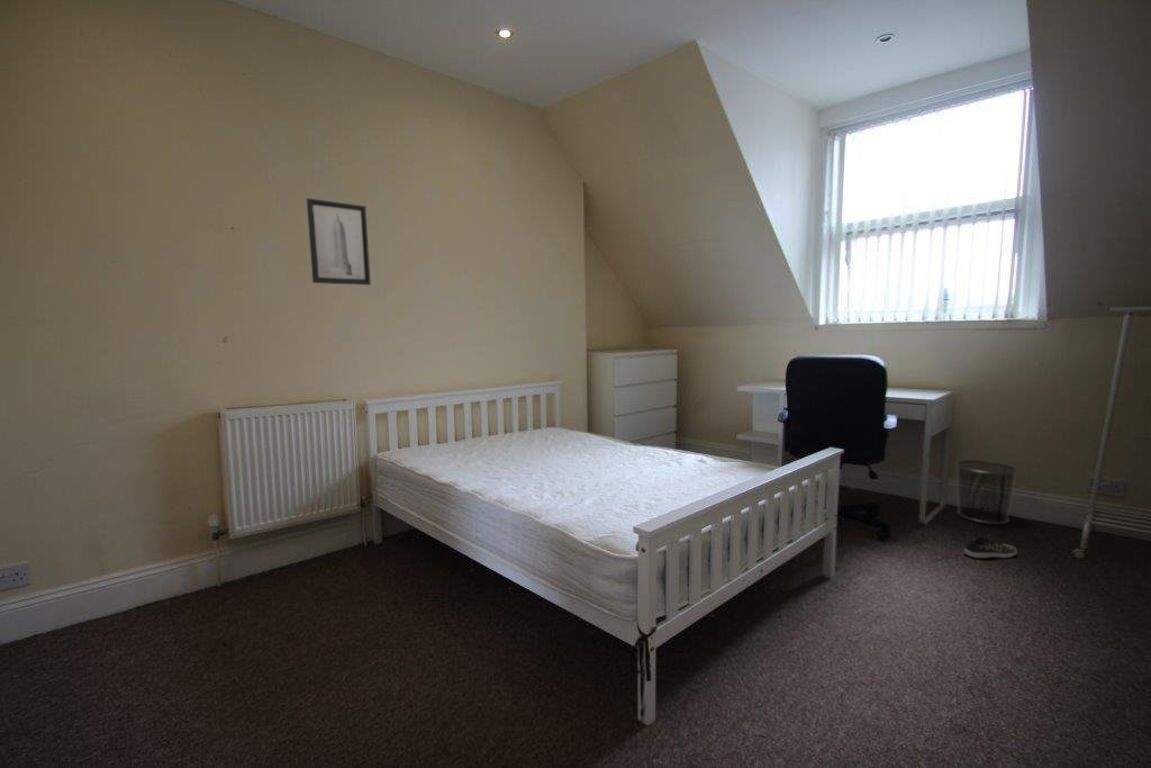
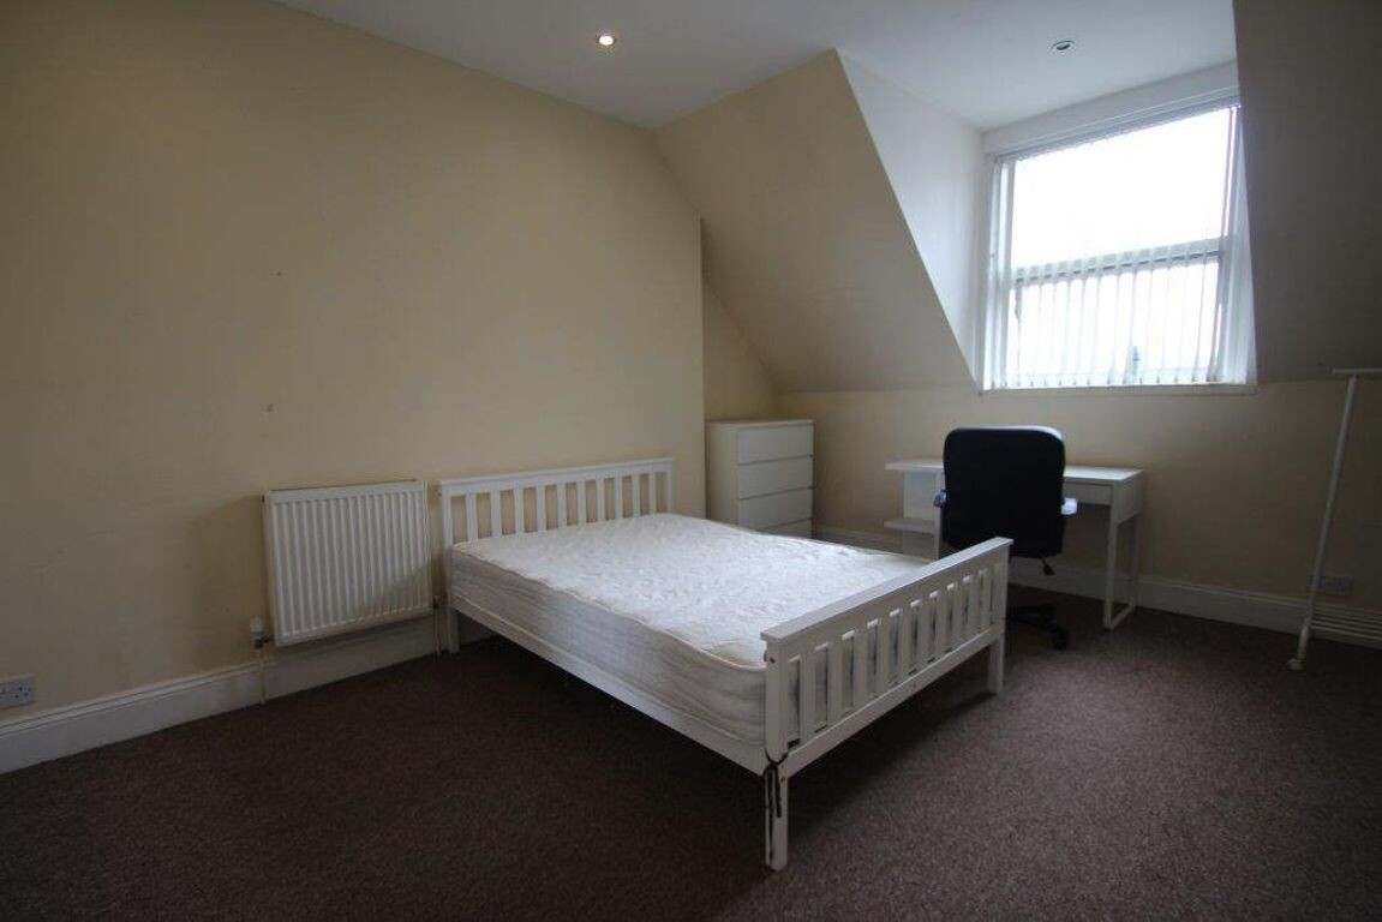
- waste bin (984, 491)
- shoe (979, 543)
- wall art (339, 243)
